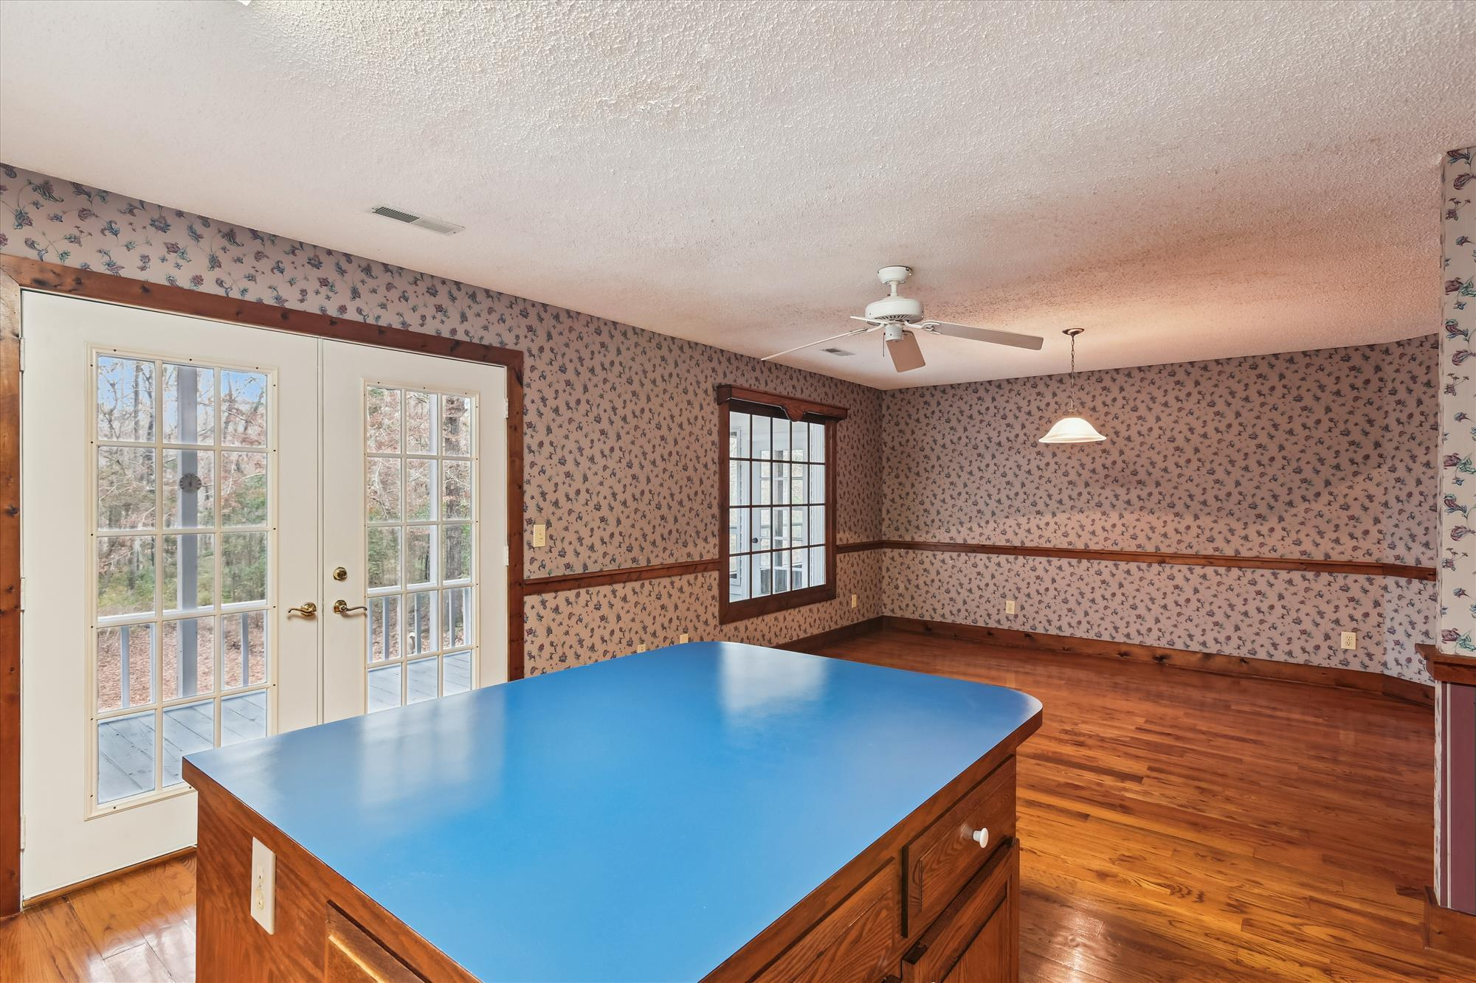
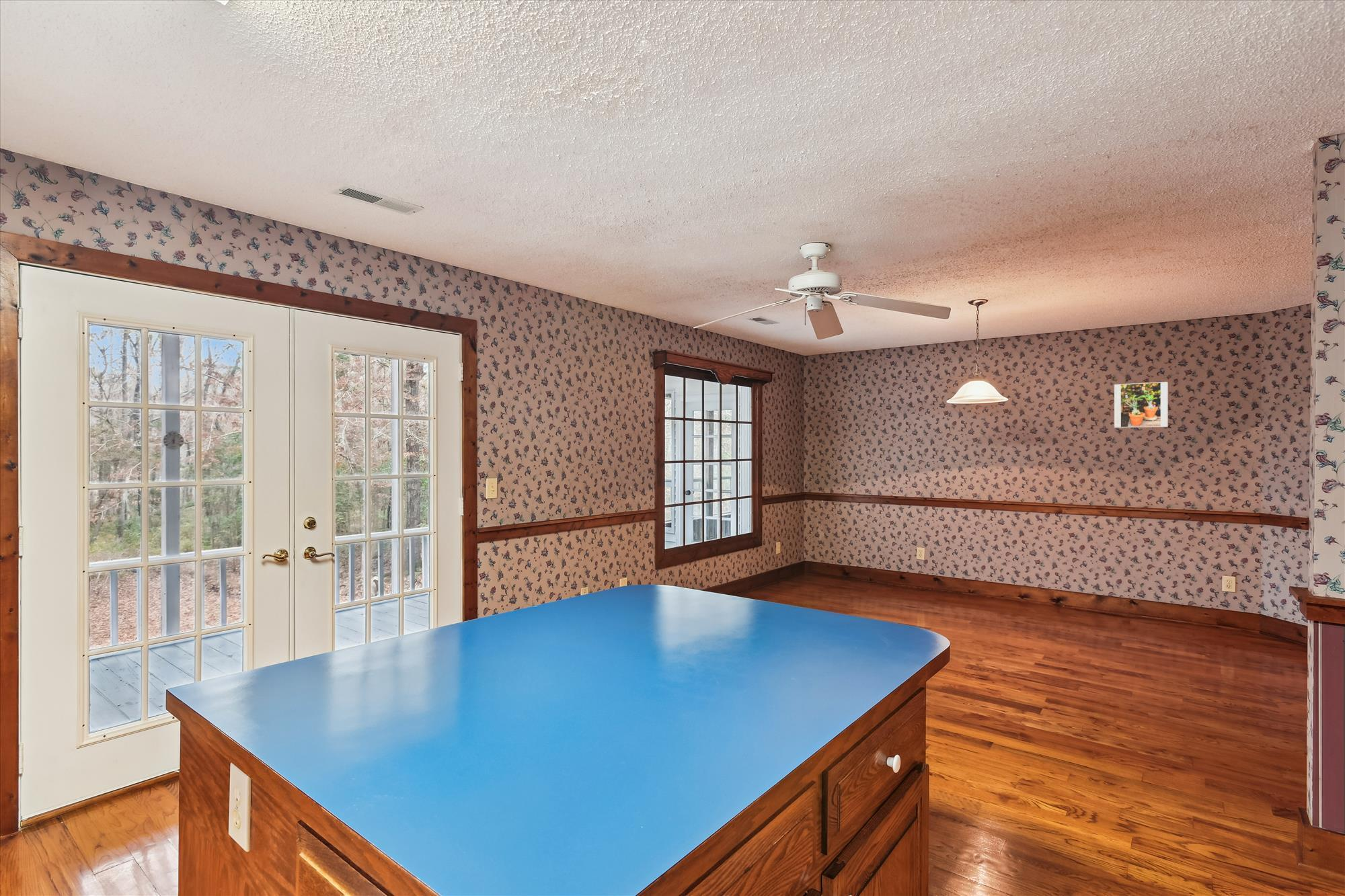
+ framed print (1141, 405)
